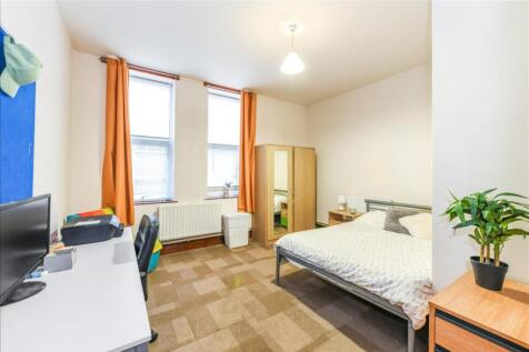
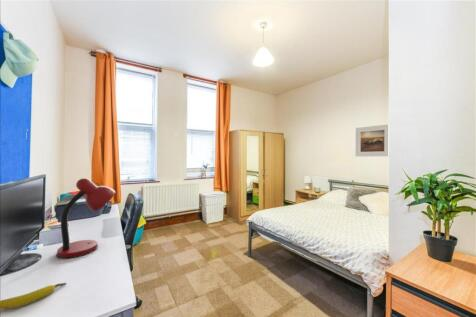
+ desk lamp (91, 210)
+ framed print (372, 141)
+ banana (32, 293)
